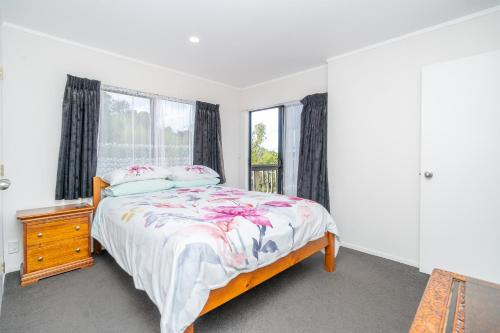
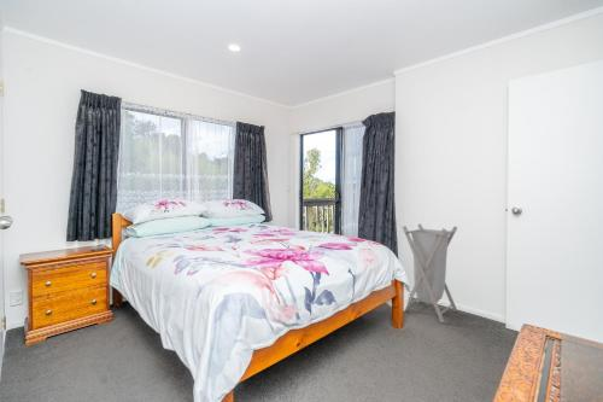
+ laundry hamper (429, 268)
